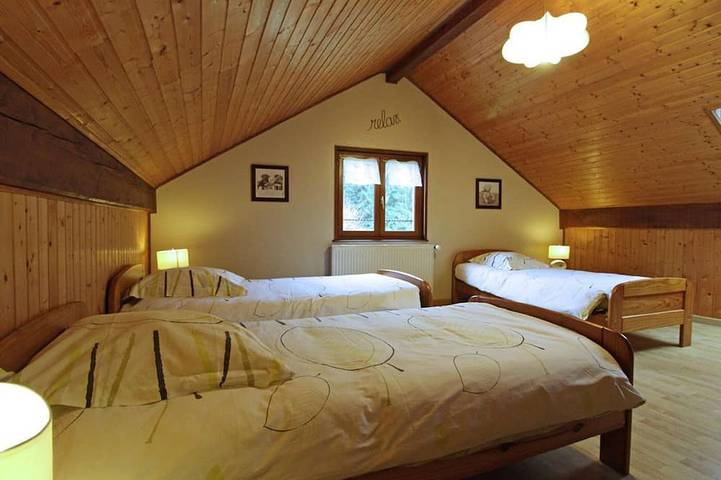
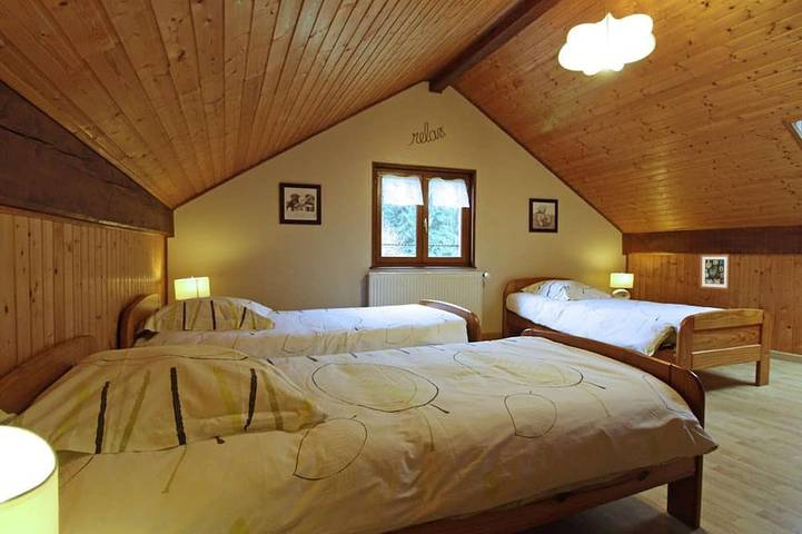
+ wall art (714, 271)
